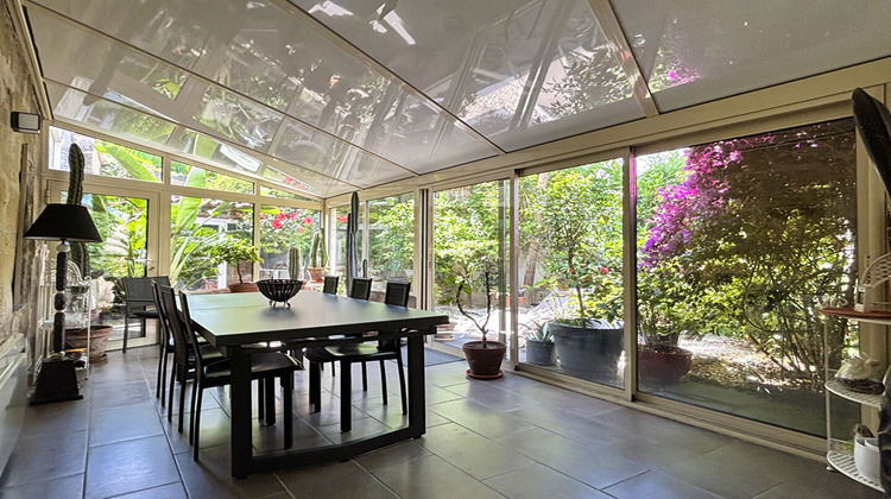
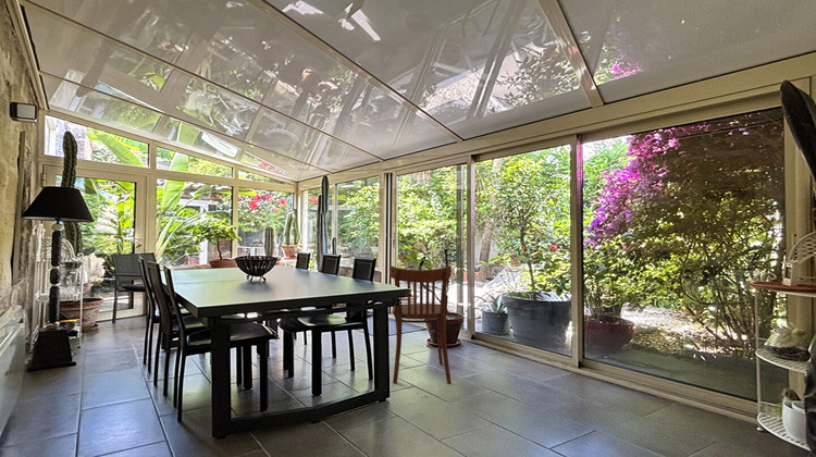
+ dining chair (420, 318)
